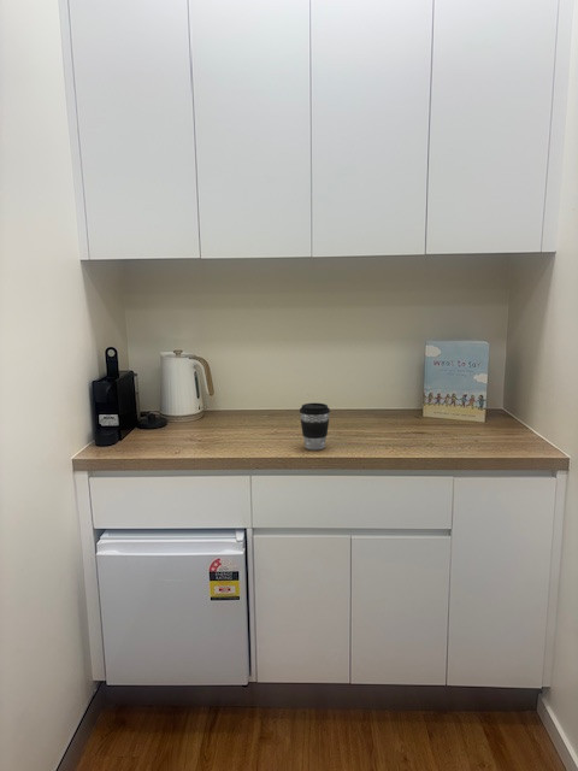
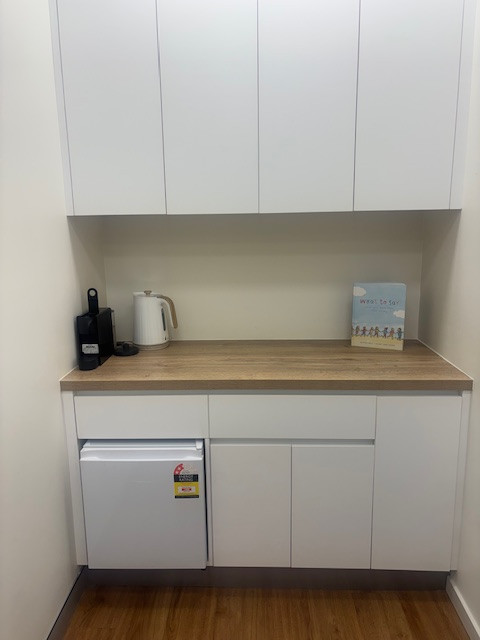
- coffee cup (314, 426)
